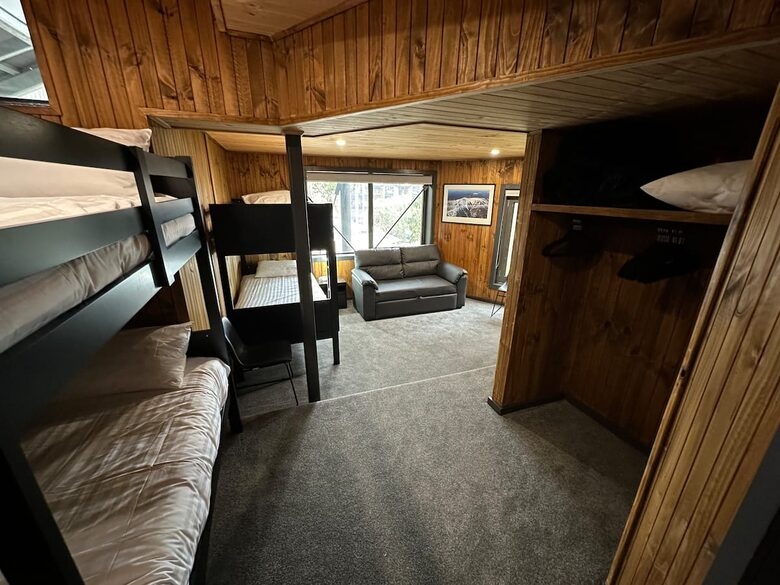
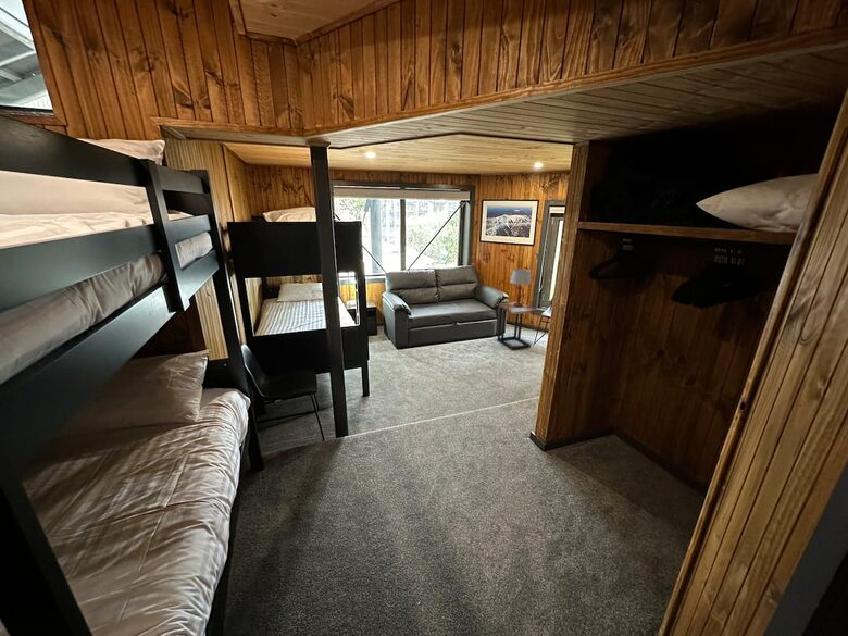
+ table lamp (520, 288)
+ side table (515, 325)
